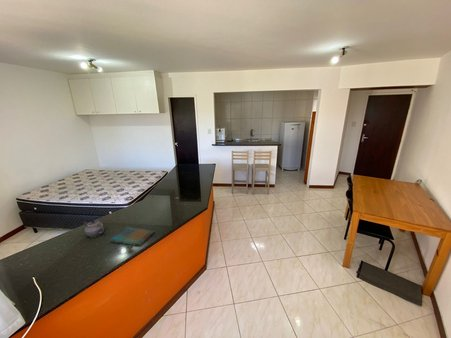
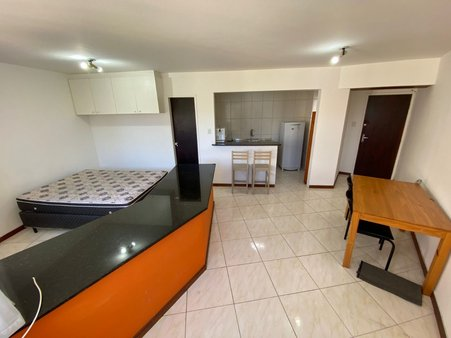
- teapot (94, 227)
- dish towel (133, 235)
